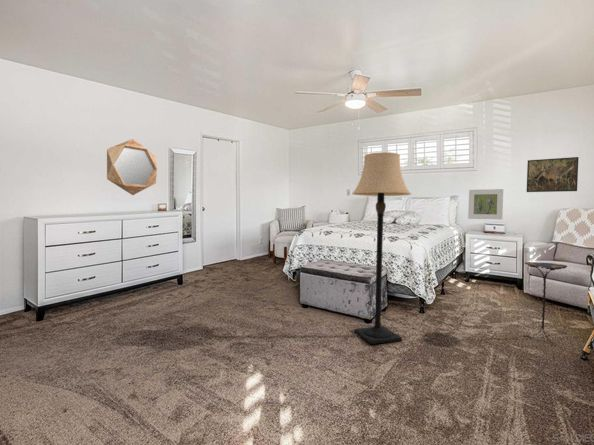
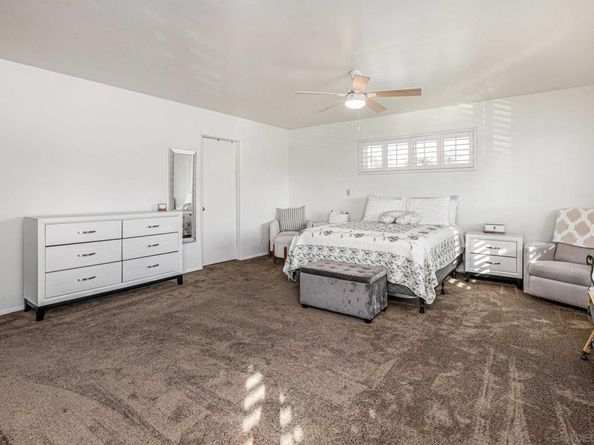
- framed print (551, 175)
- lamp (379, 246)
- home mirror (134, 166)
- side table (543, 300)
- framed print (485, 204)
